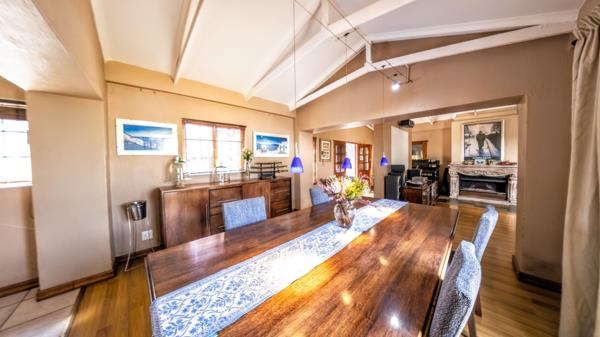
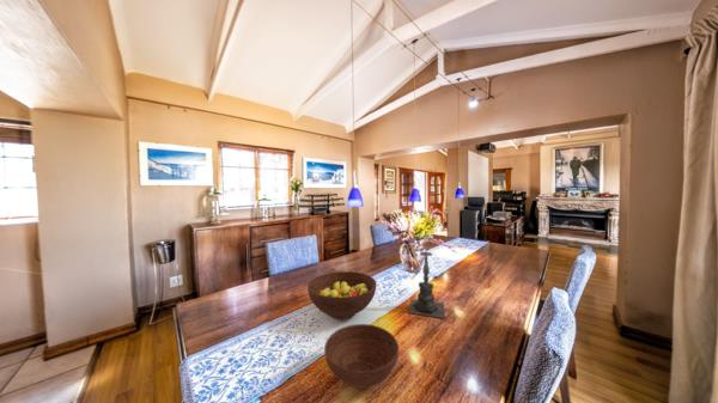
+ fruit bowl (342, 298)
+ bowl (361, 360)
+ candle holder (426, 275)
